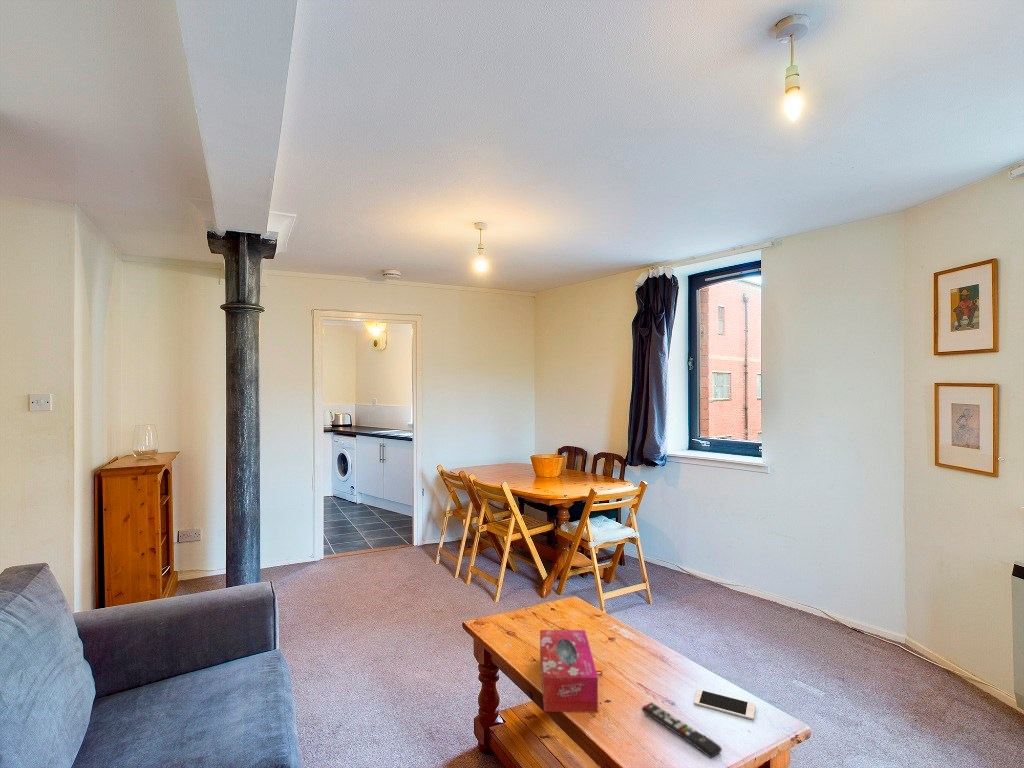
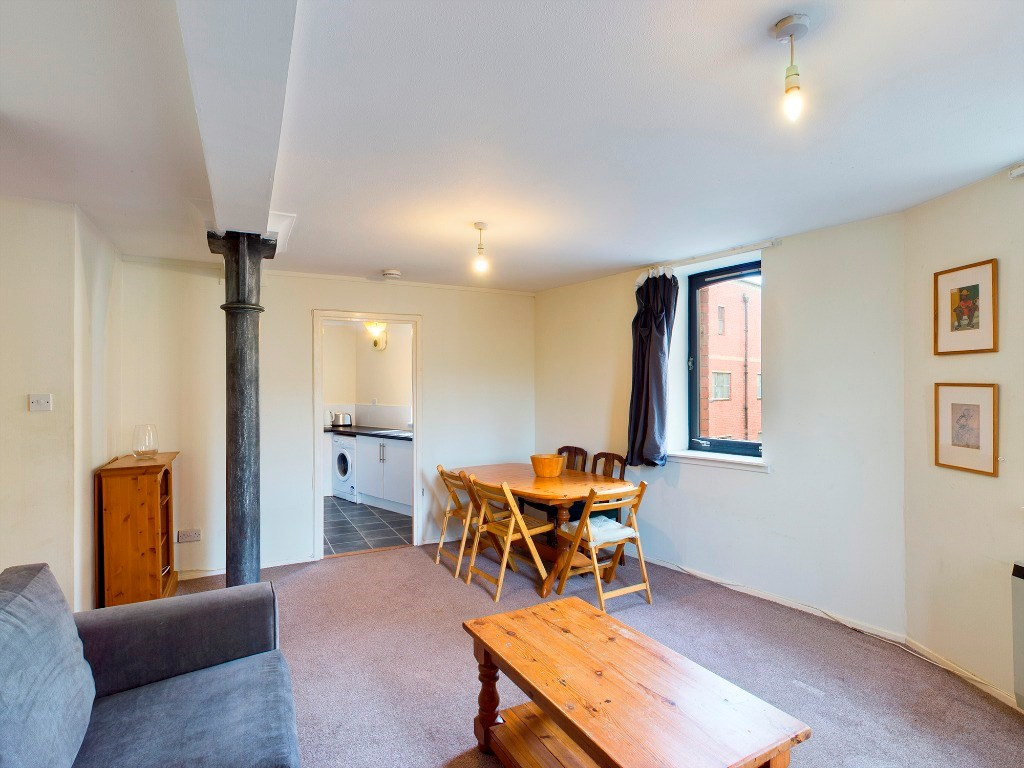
- remote control (679, 728)
- tissue box (566, 667)
- cell phone (724, 703)
